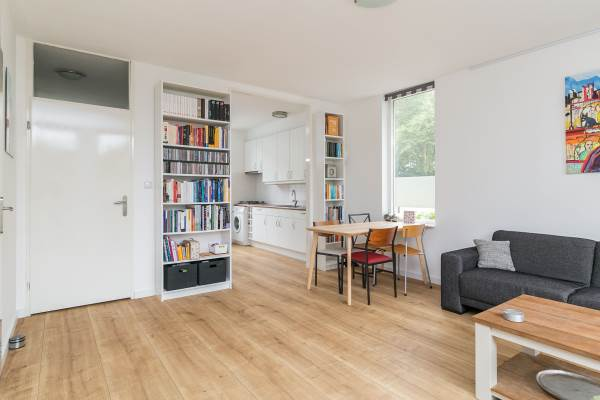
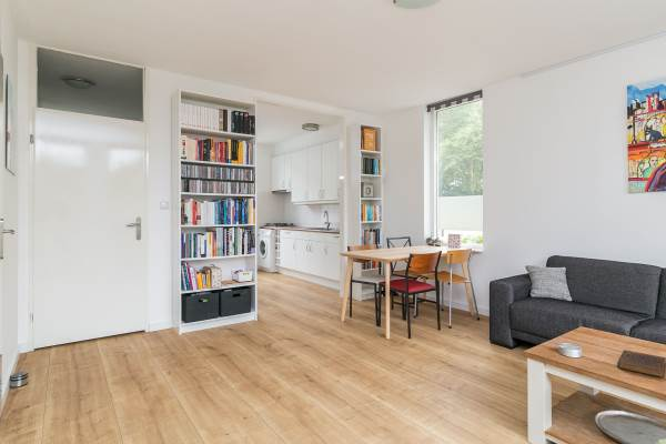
+ book (642, 362)
